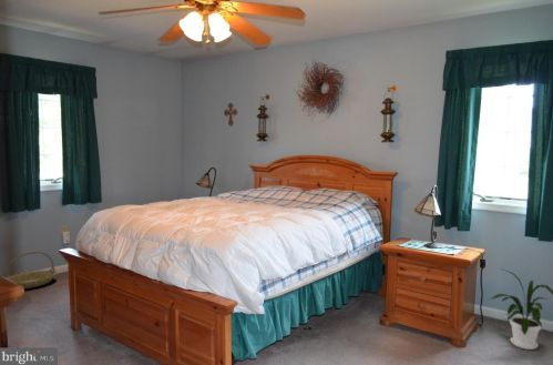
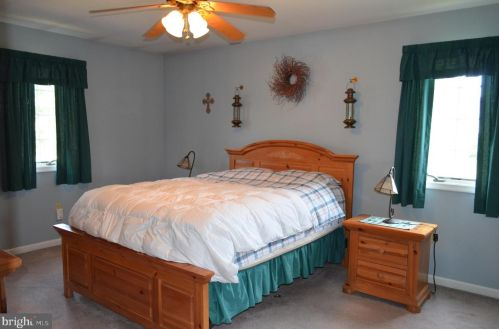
- house plant (522, 308)
- basket (30, 272)
